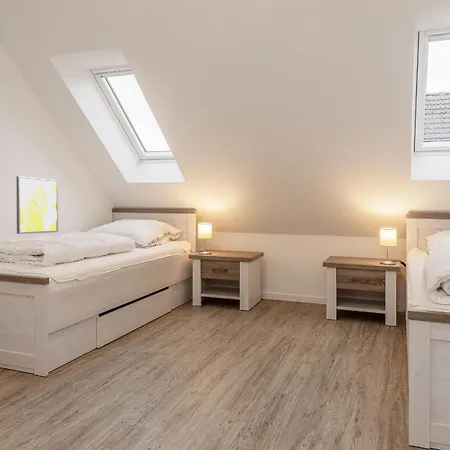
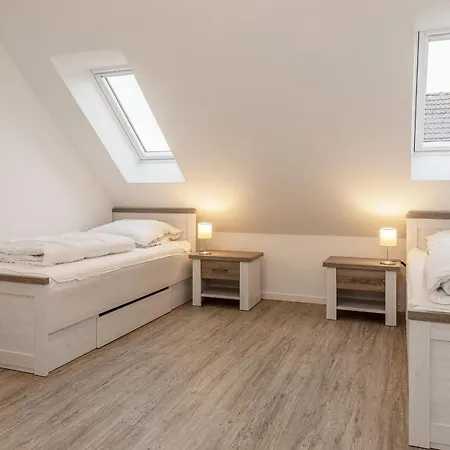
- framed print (38, 205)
